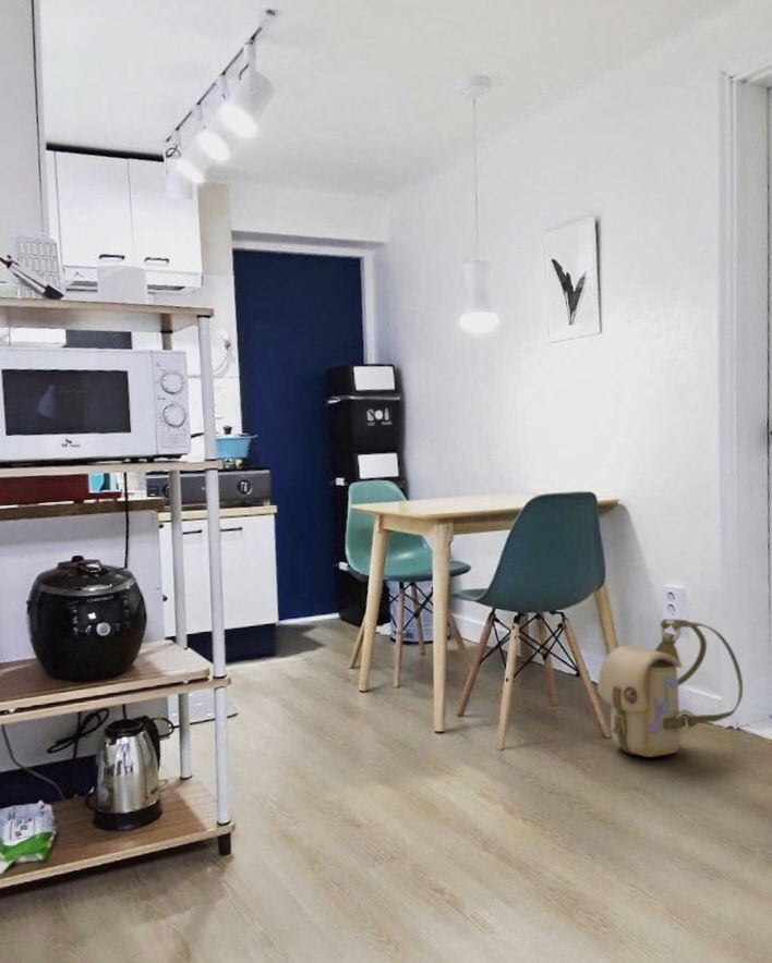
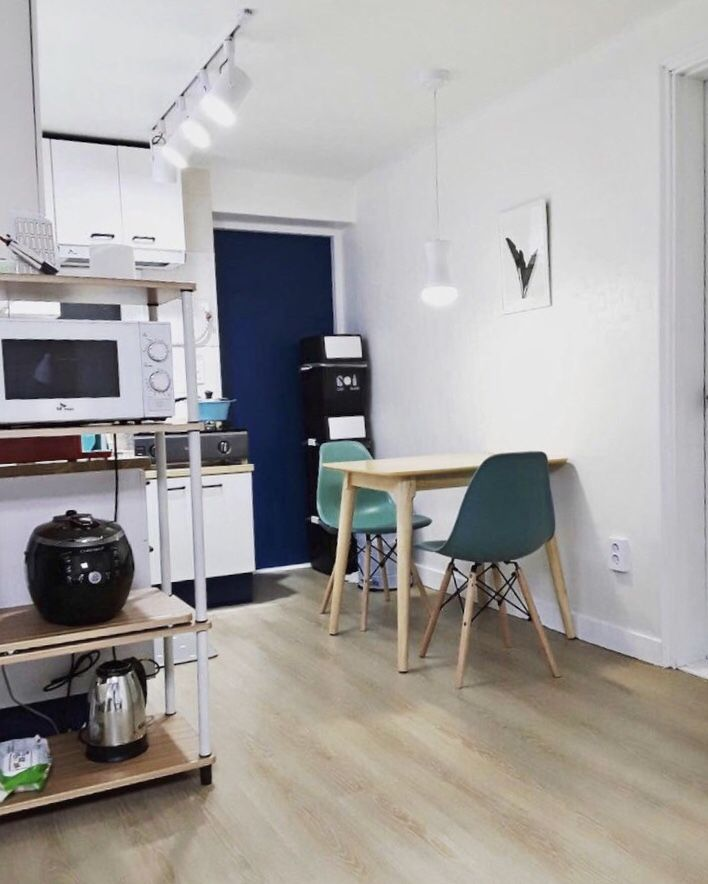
- backpack (671, 683)
